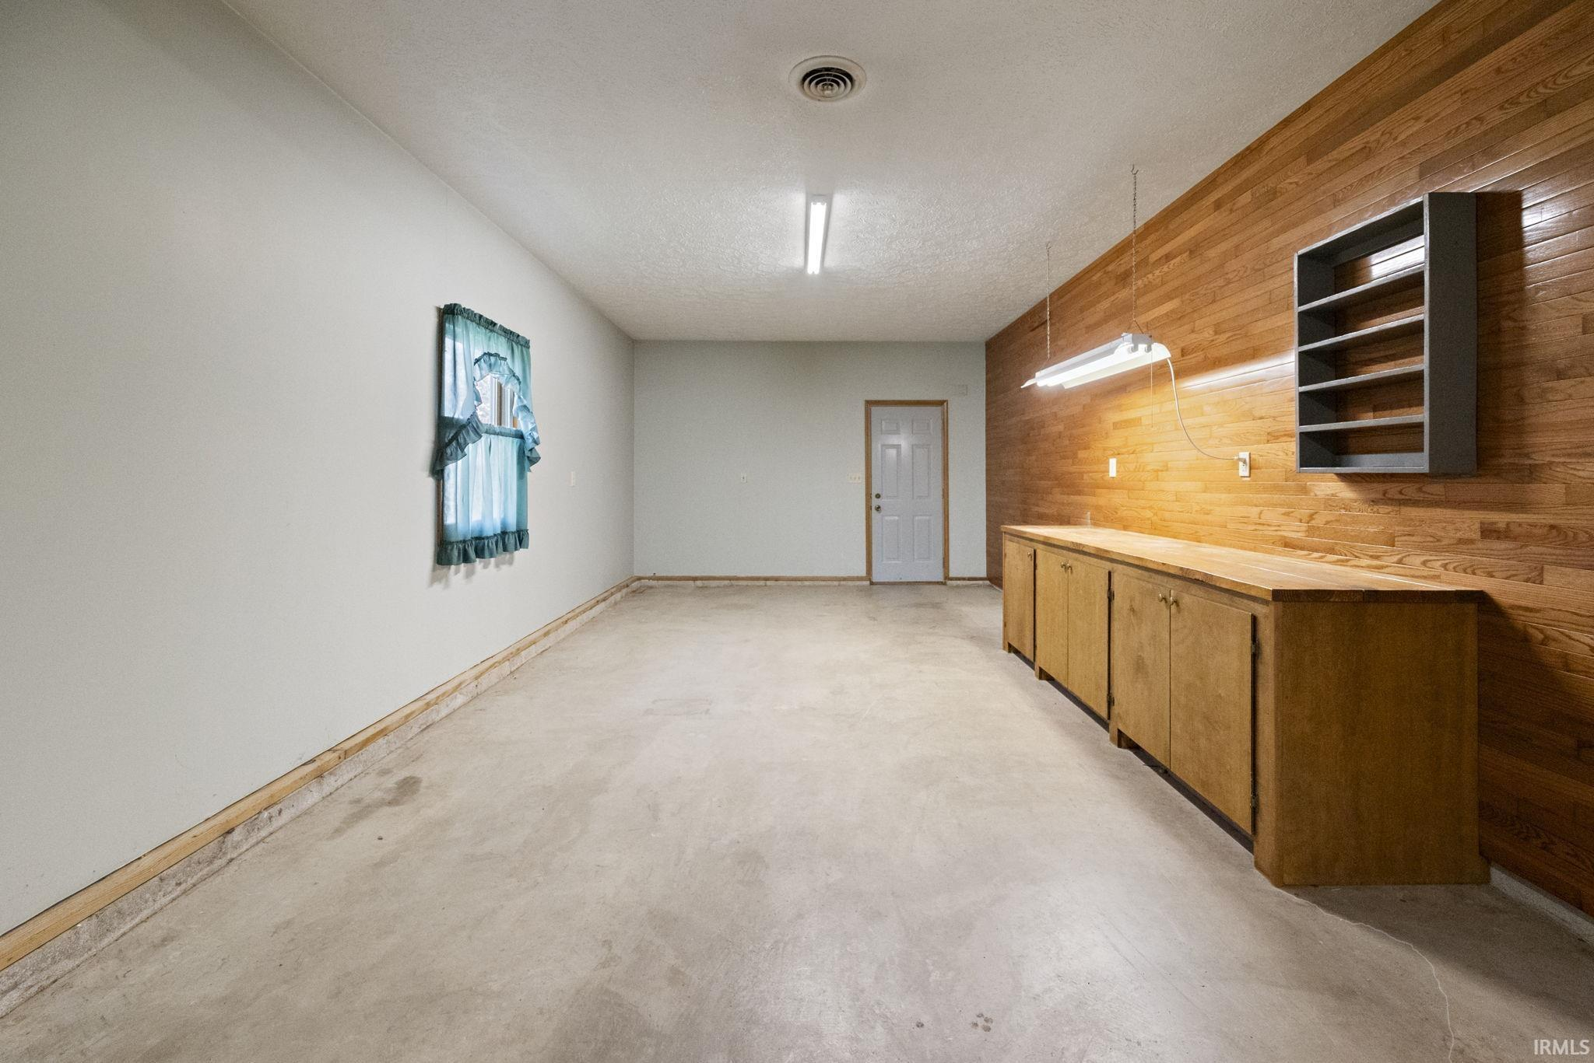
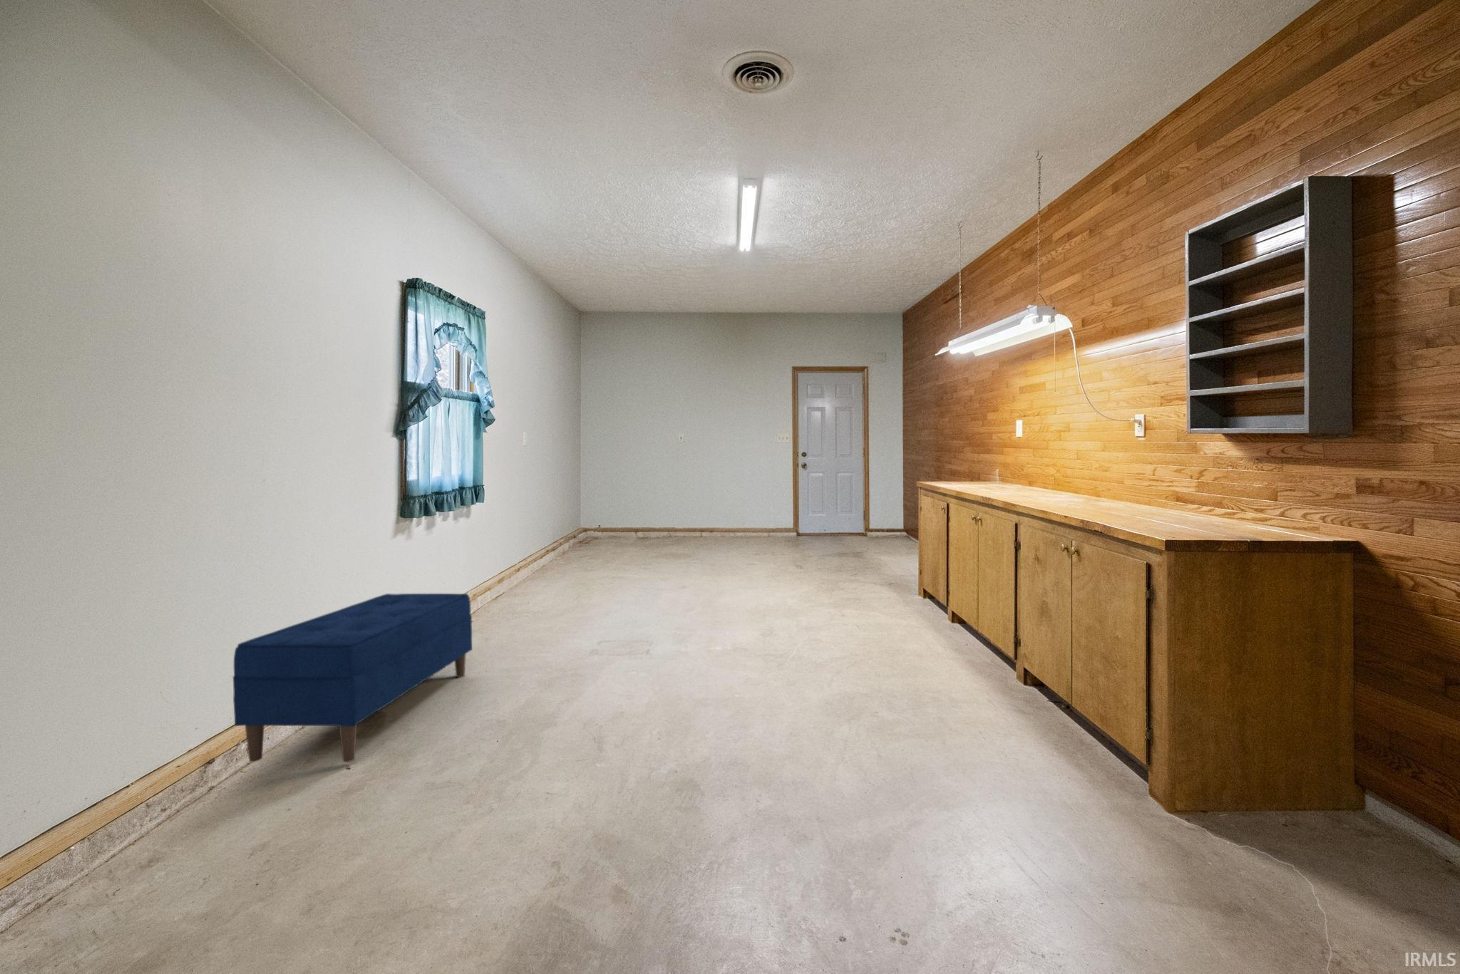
+ bench (373, 663)
